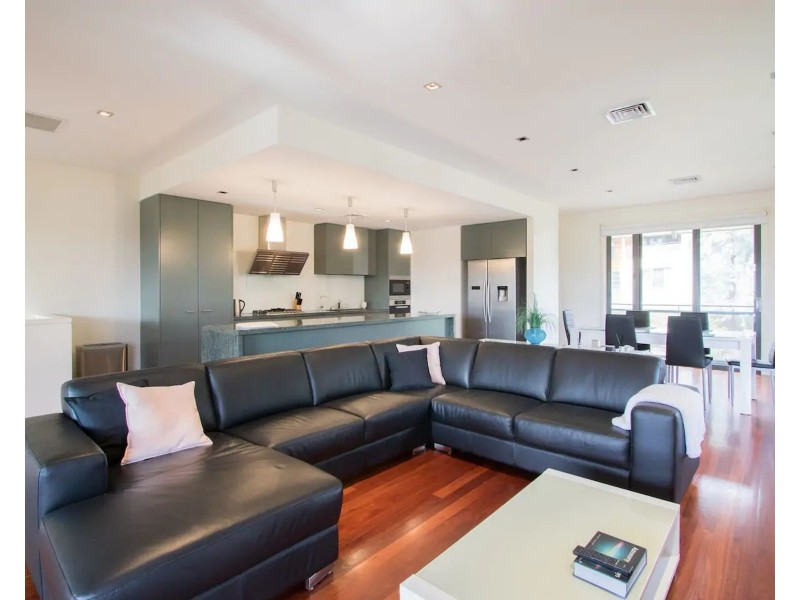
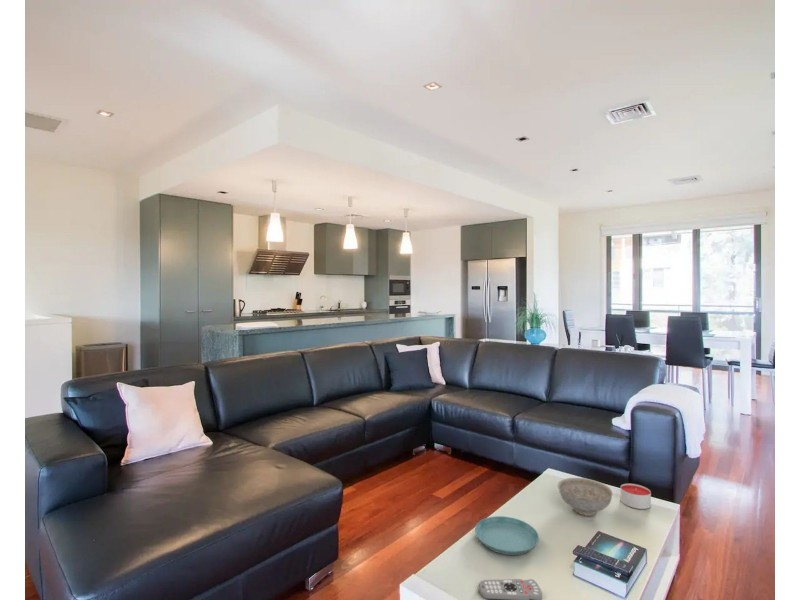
+ decorative bowl (584, 499)
+ saucer (506, 536)
+ remote control (509, 590)
+ candle (635, 495)
